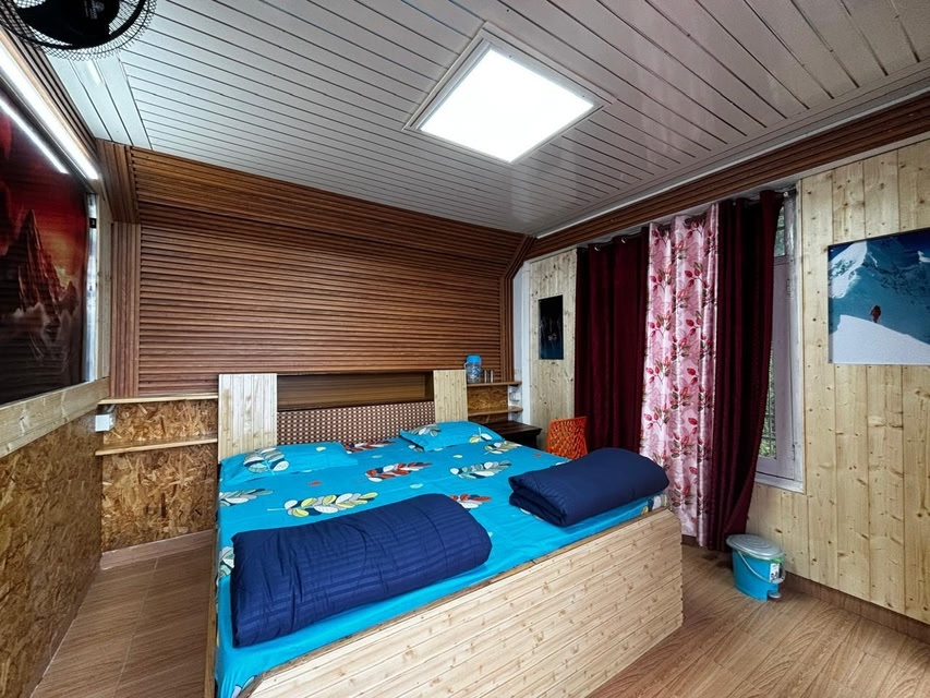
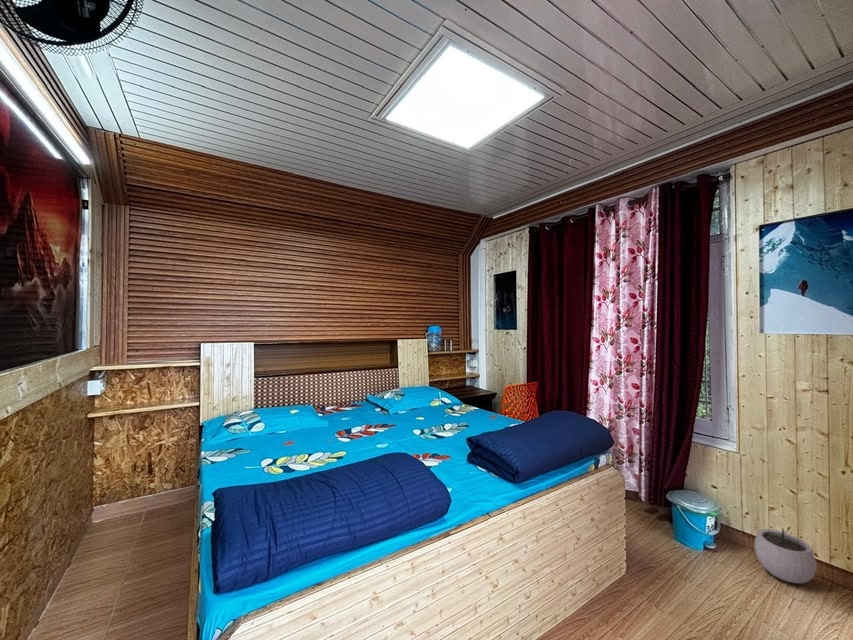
+ plant pot (783, 550)
